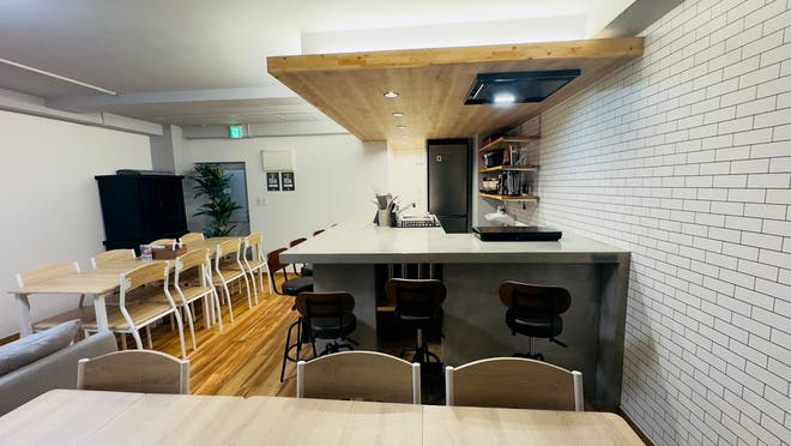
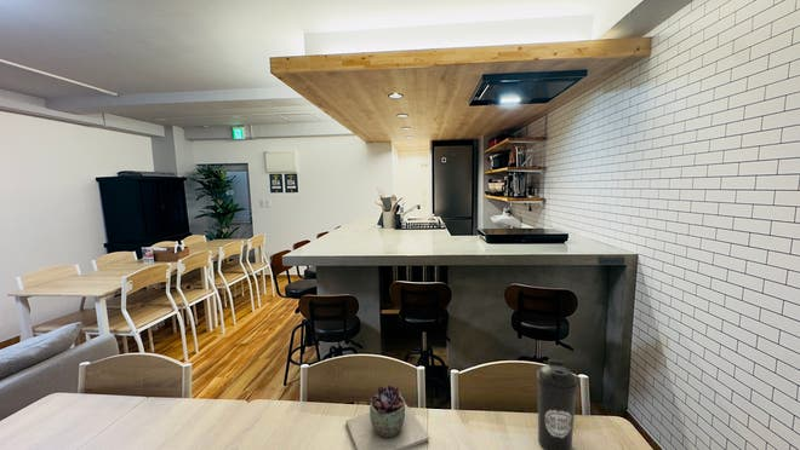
+ succulent plant (384, 409)
+ water bottle (555, 404)
